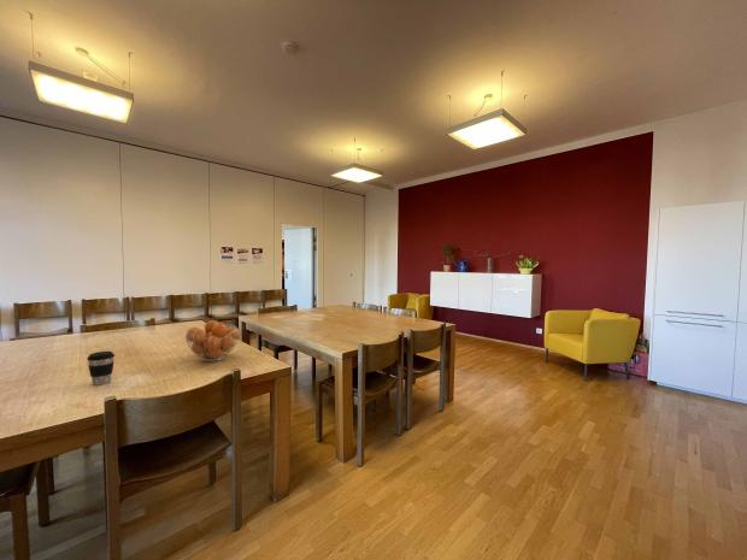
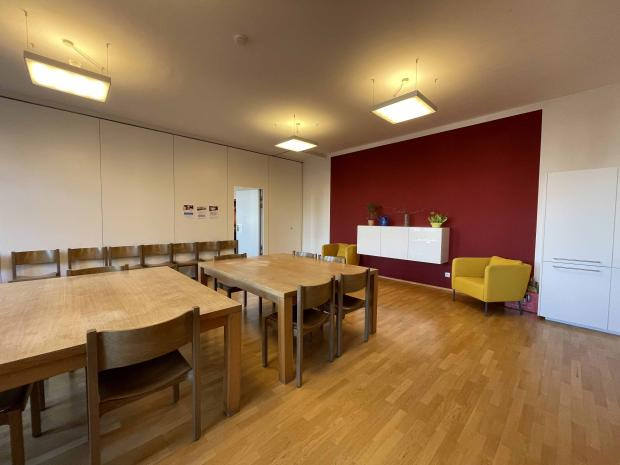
- coffee cup (101, 367)
- fruit basket (213, 340)
